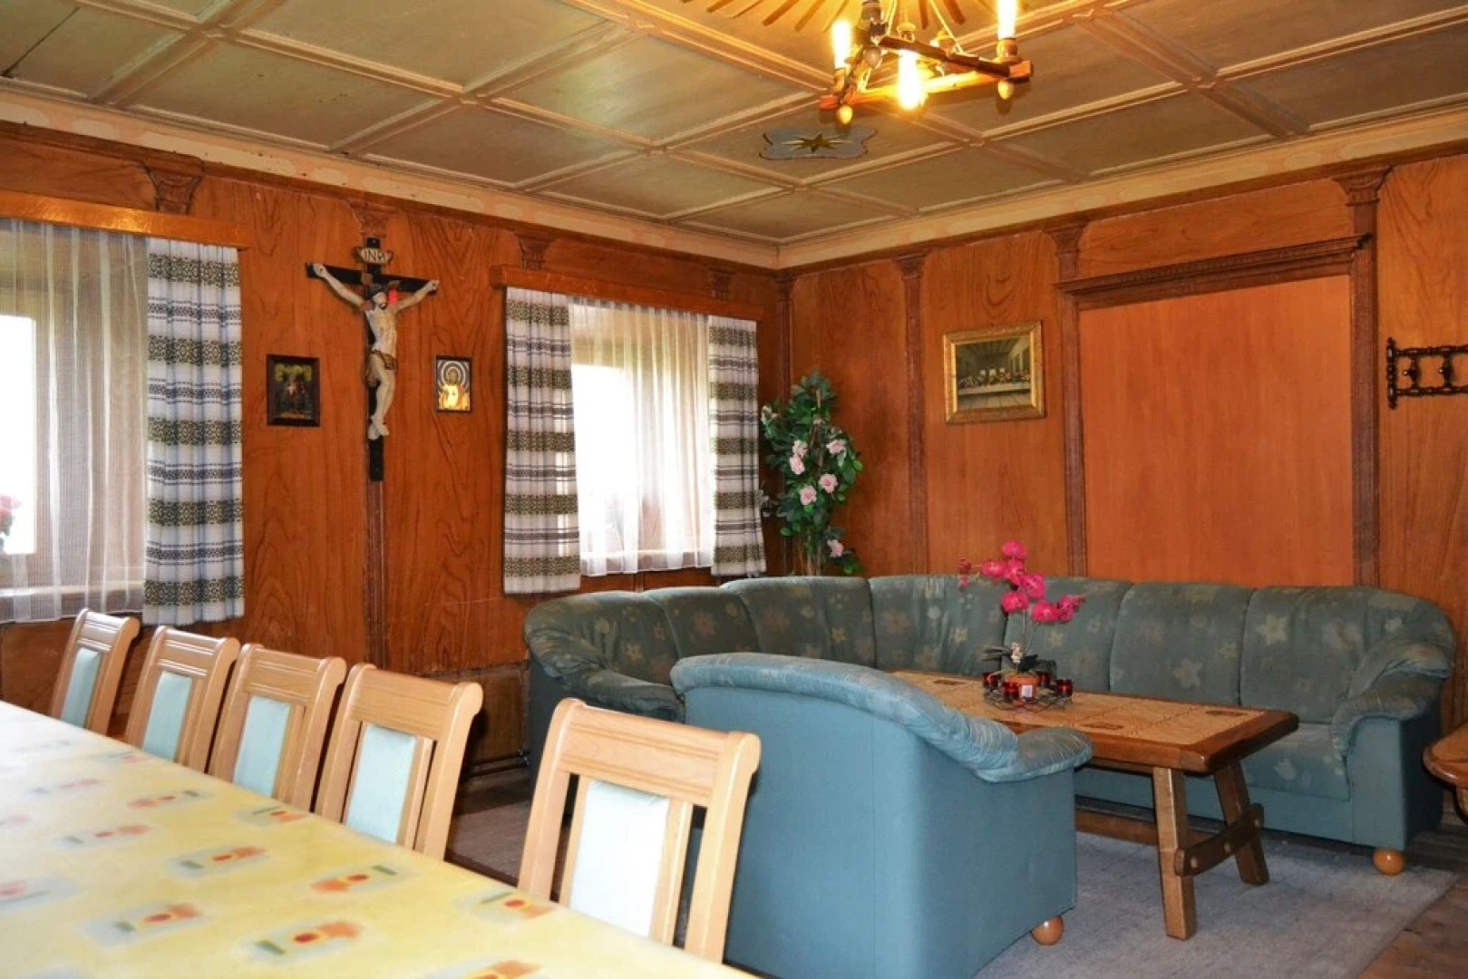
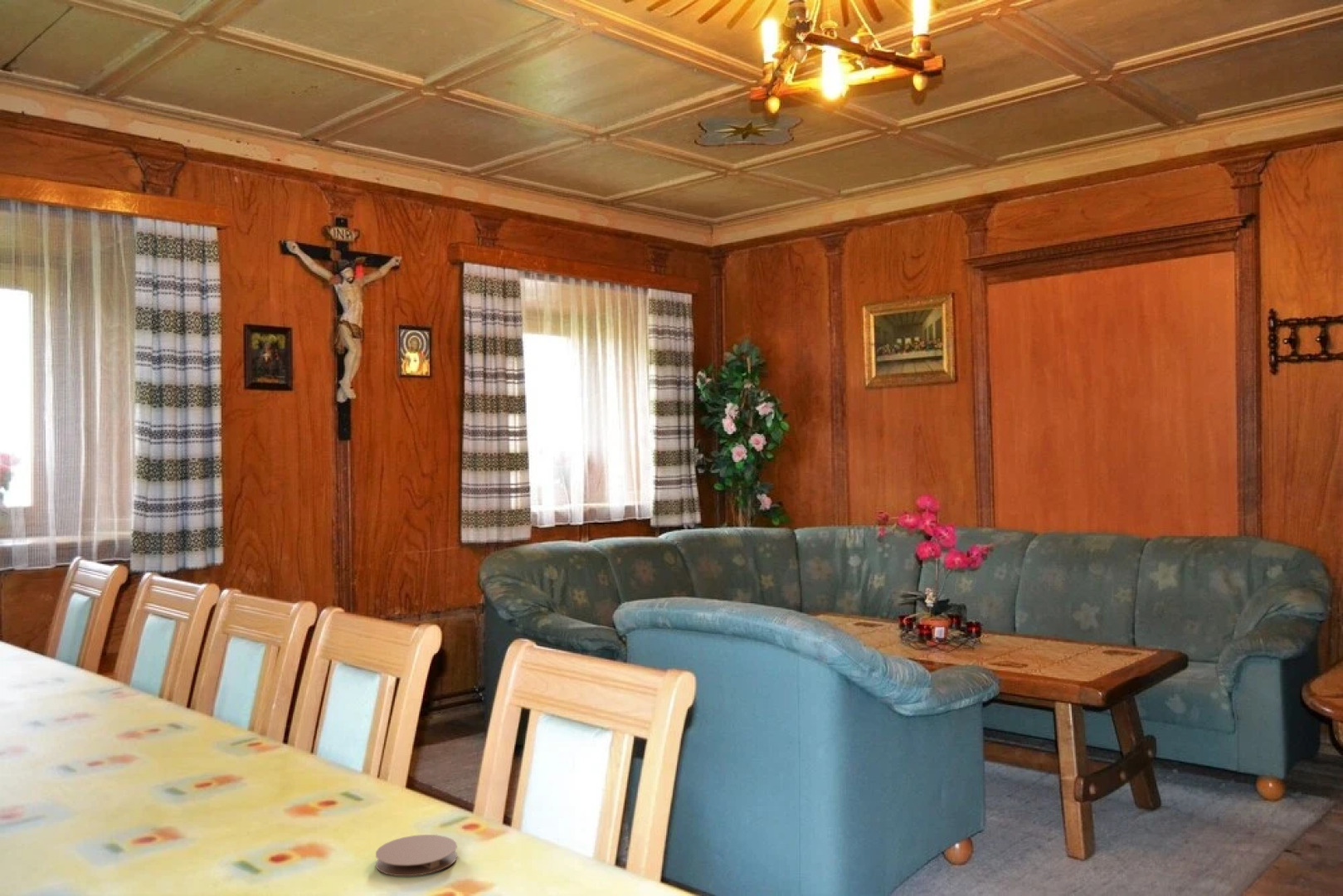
+ coaster (416, 855)
